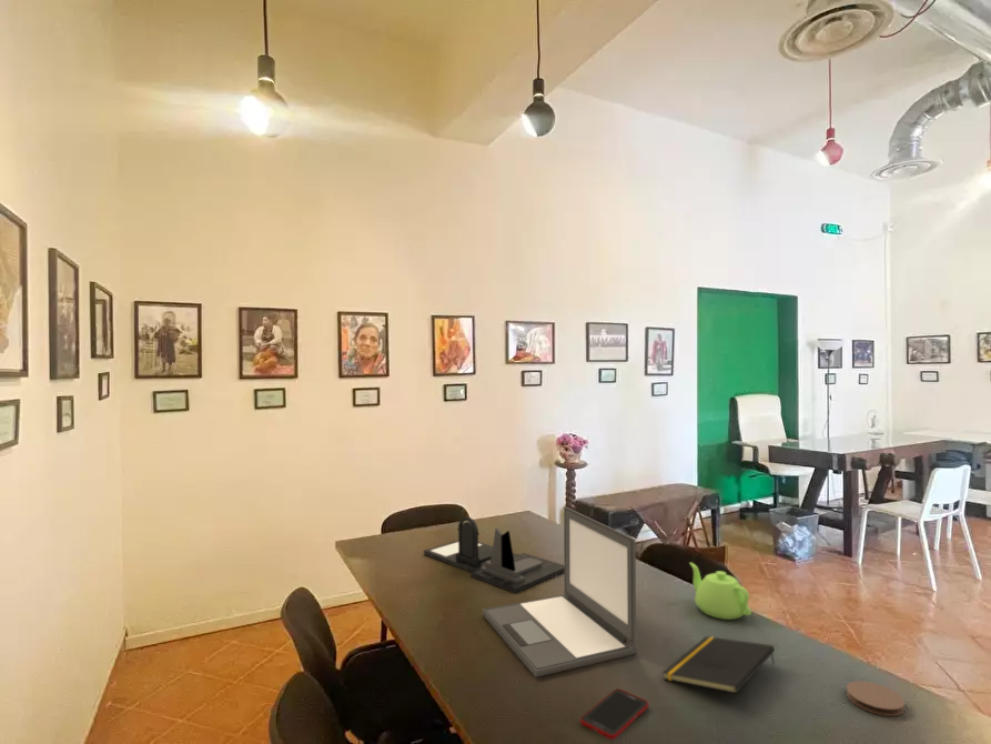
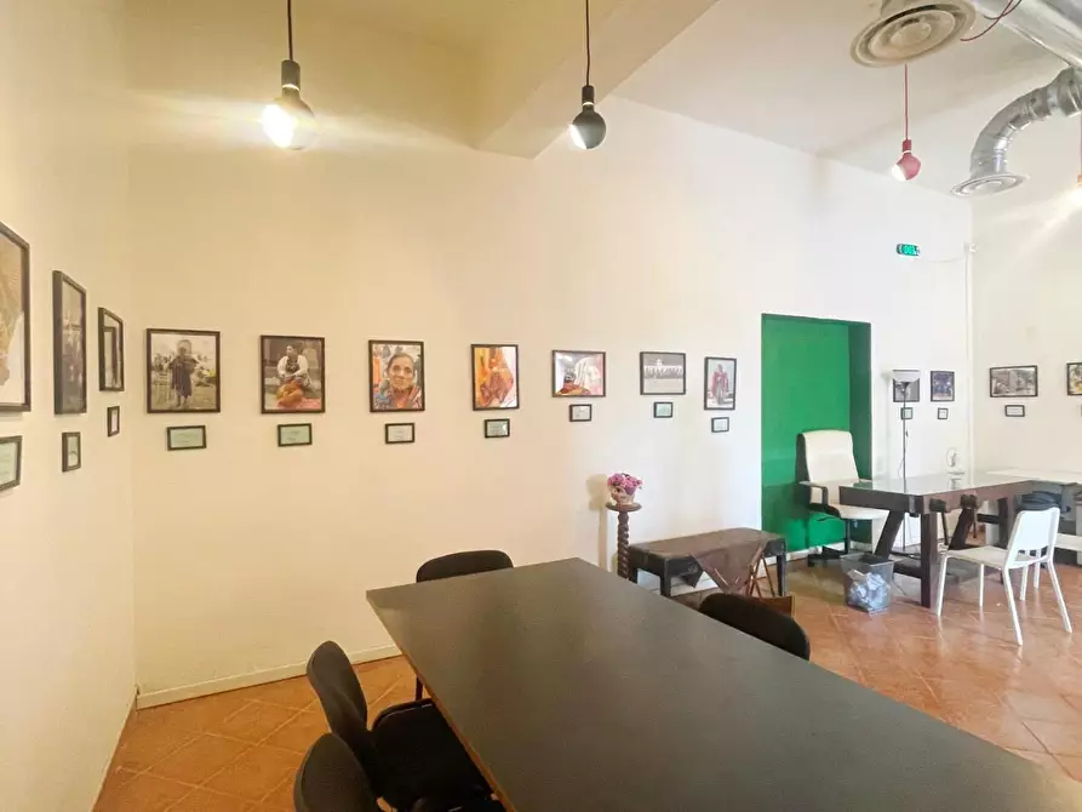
- notepad (719, 662)
- laptop (565, 580)
- cell phone (615, 712)
- desk organizer (494, 539)
- teapot (718, 590)
- coaster (874, 697)
